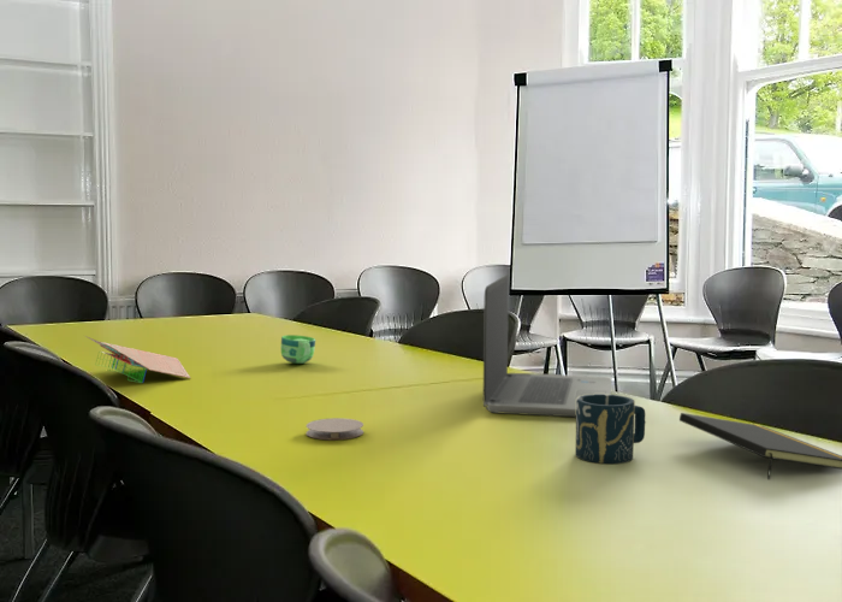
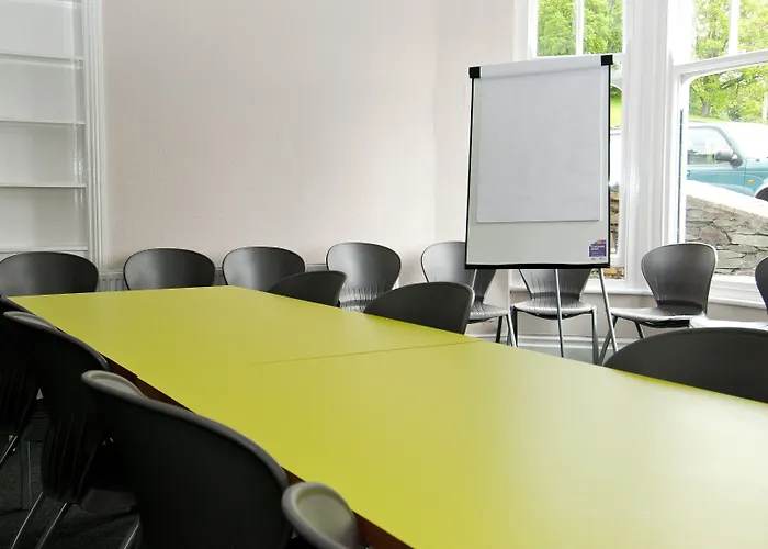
- cup (612, 426)
- coaster (334, 429)
- papers (137, 355)
- cup (301, 349)
- notepad (764, 439)
- laptop computer (552, 374)
